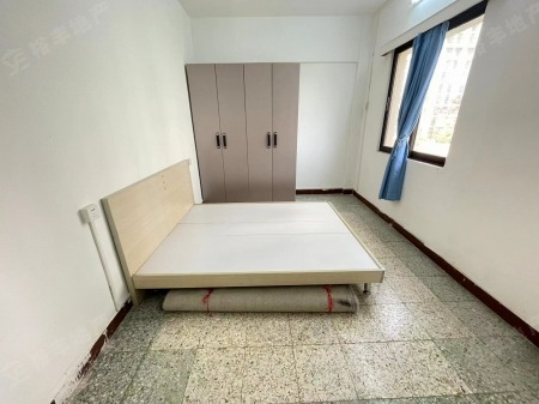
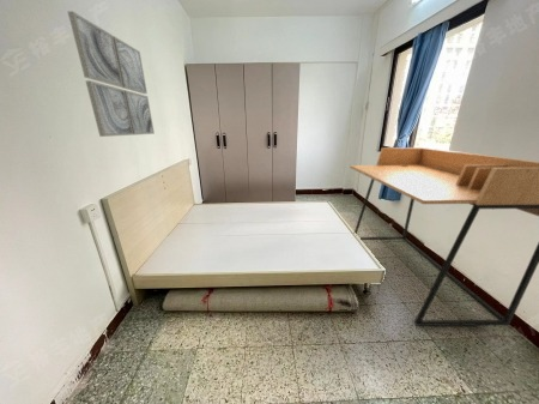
+ wall art (121, 89)
+ desk (410, 217)
